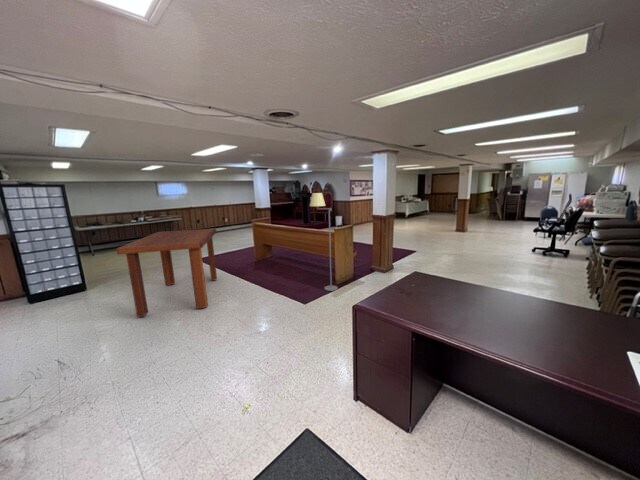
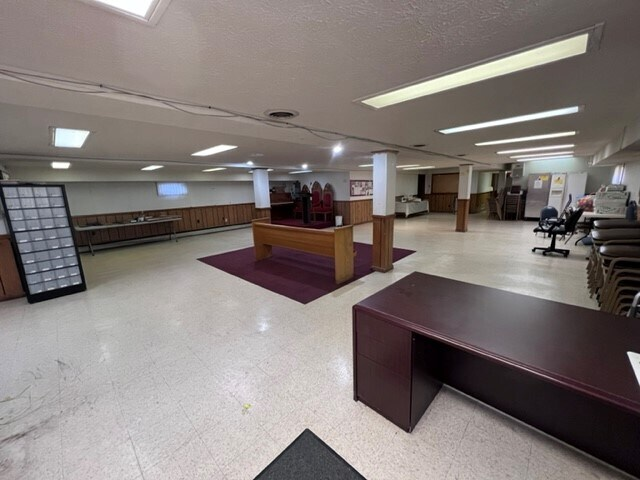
- dining table (172, 266)
- floor lamp (329, 242)
